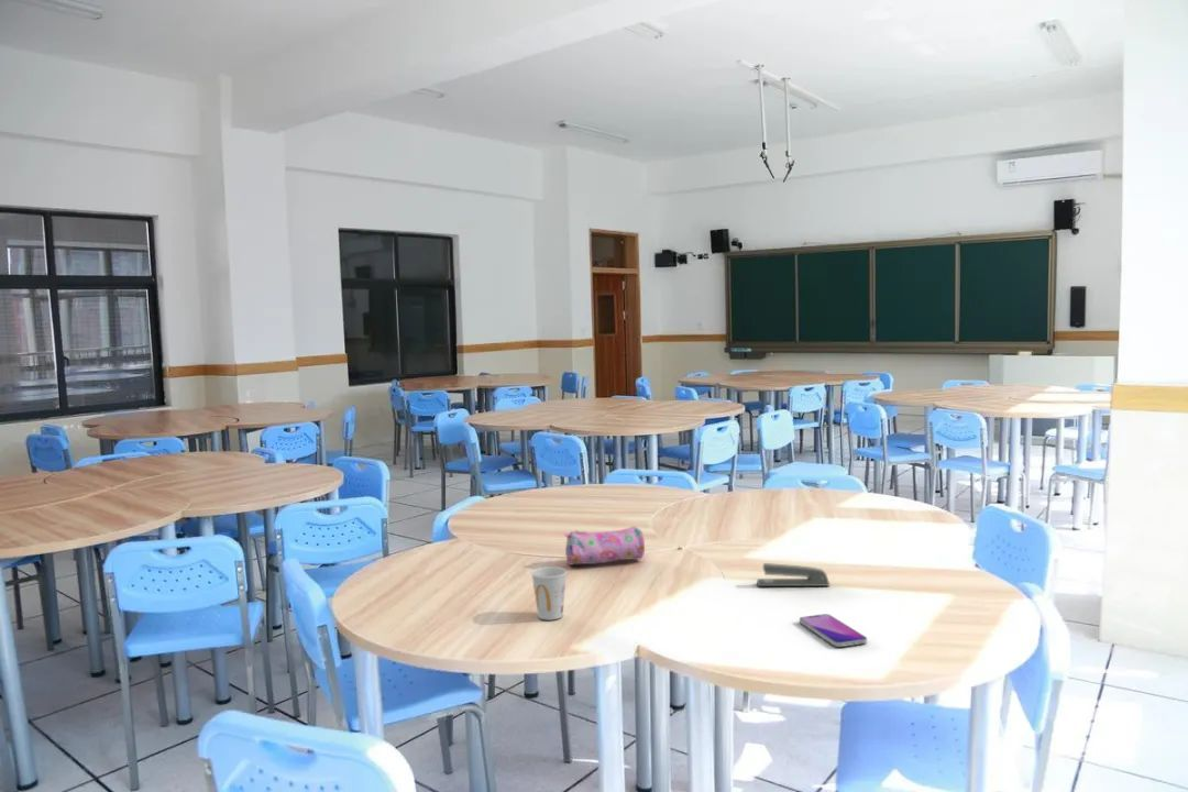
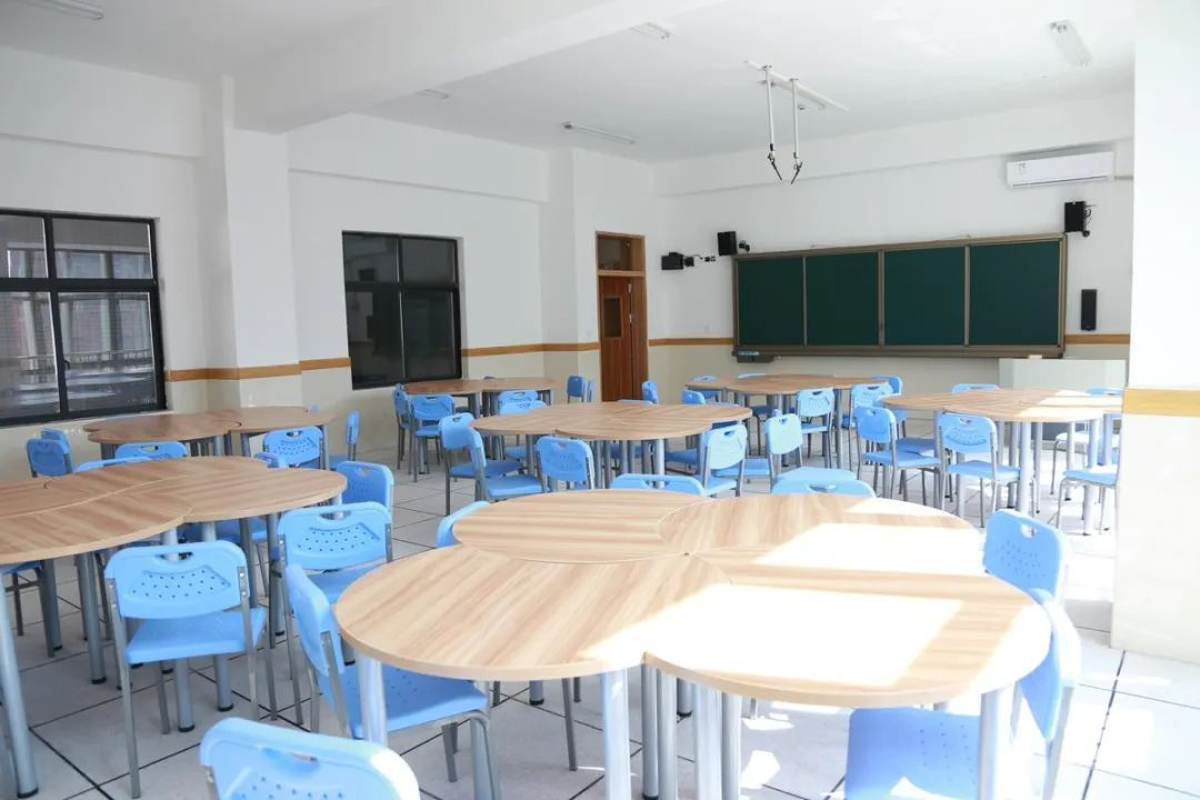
- cup (549, 593)
- stapler (792, 574)
- pencil case (604, 546)
- smartphone (832, 629)
